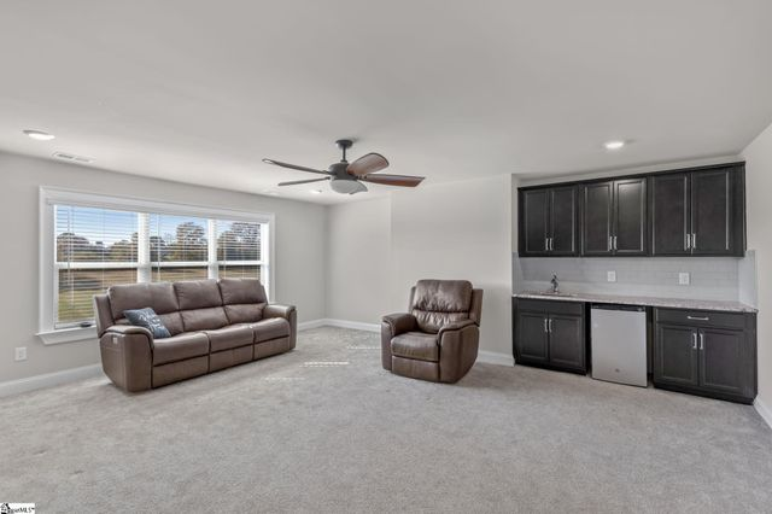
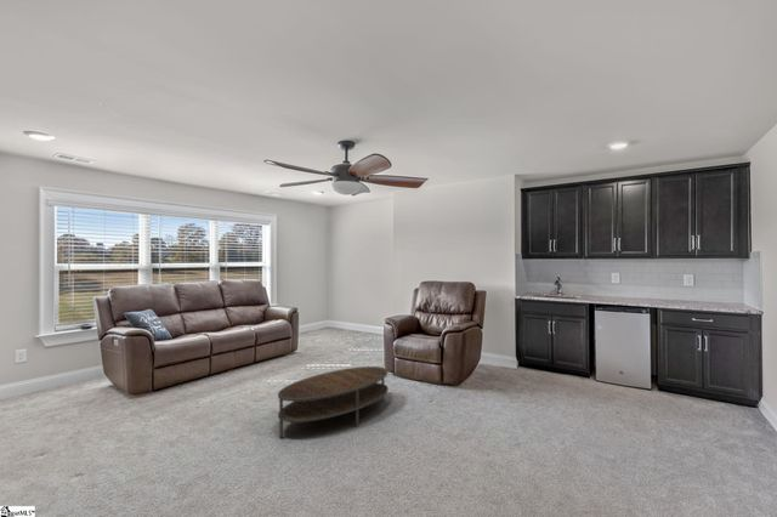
+ coffee table (338, 398)
